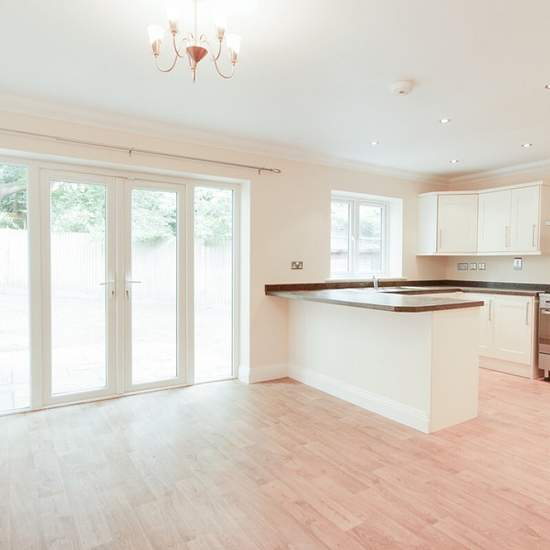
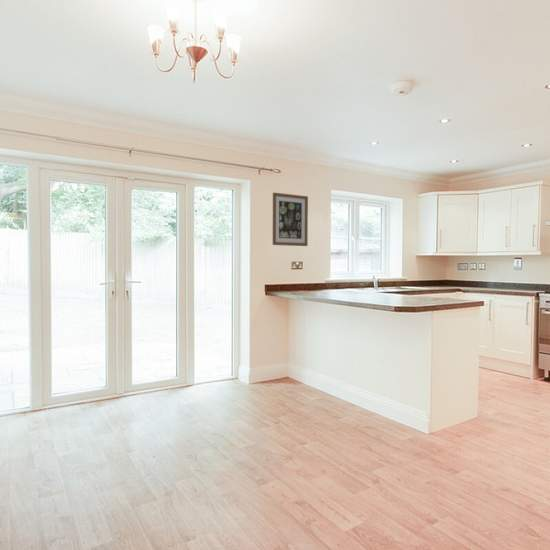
+ wall art (290, 220)
